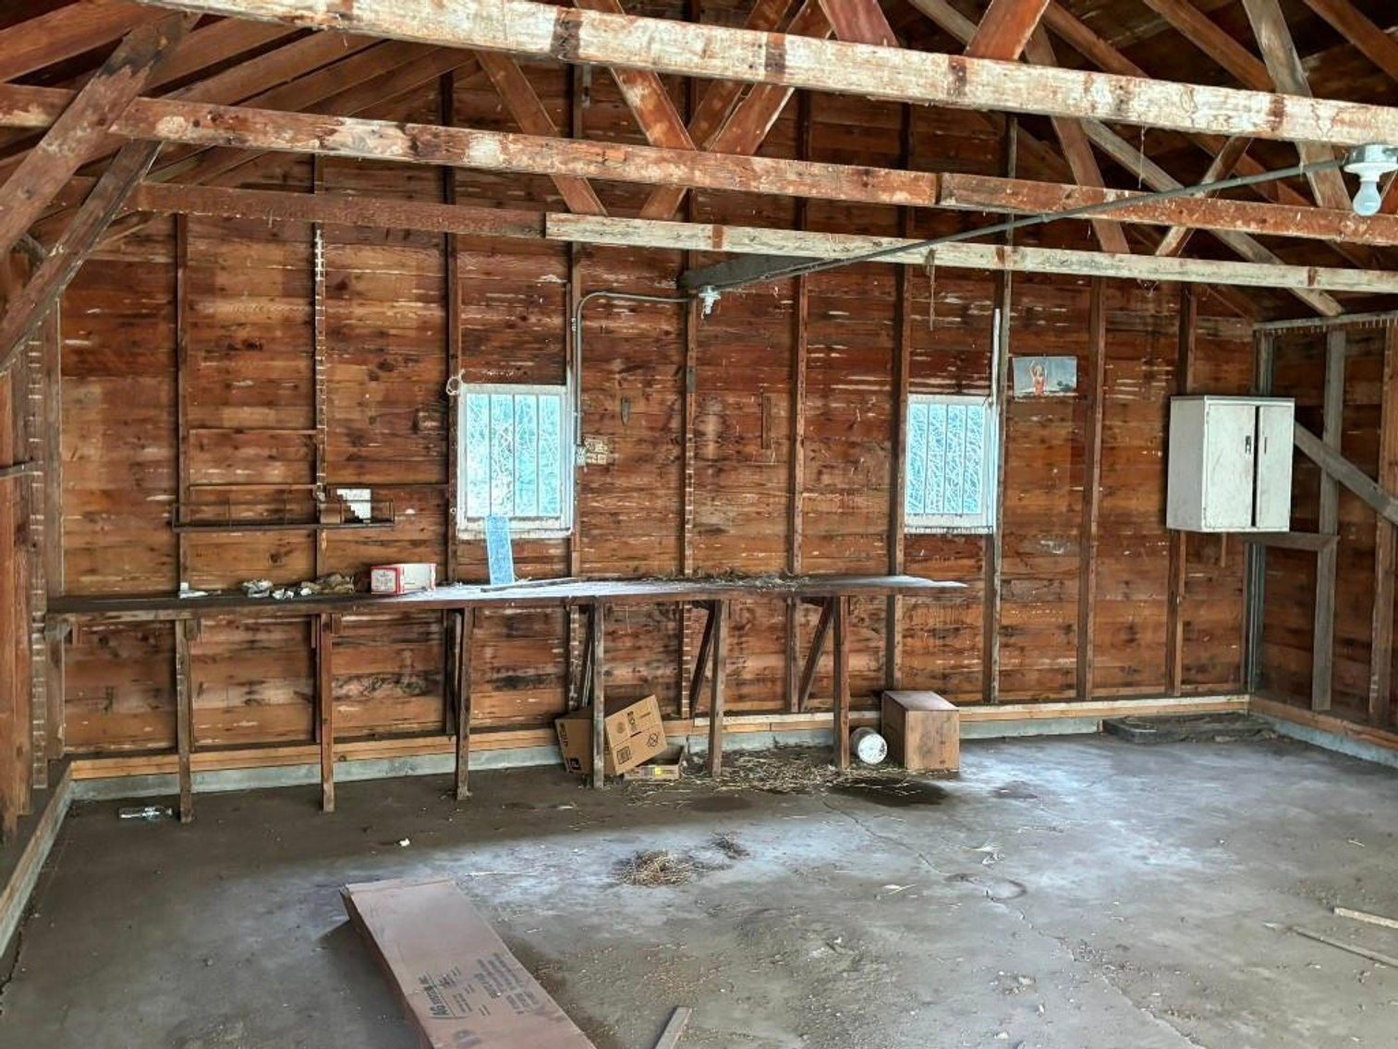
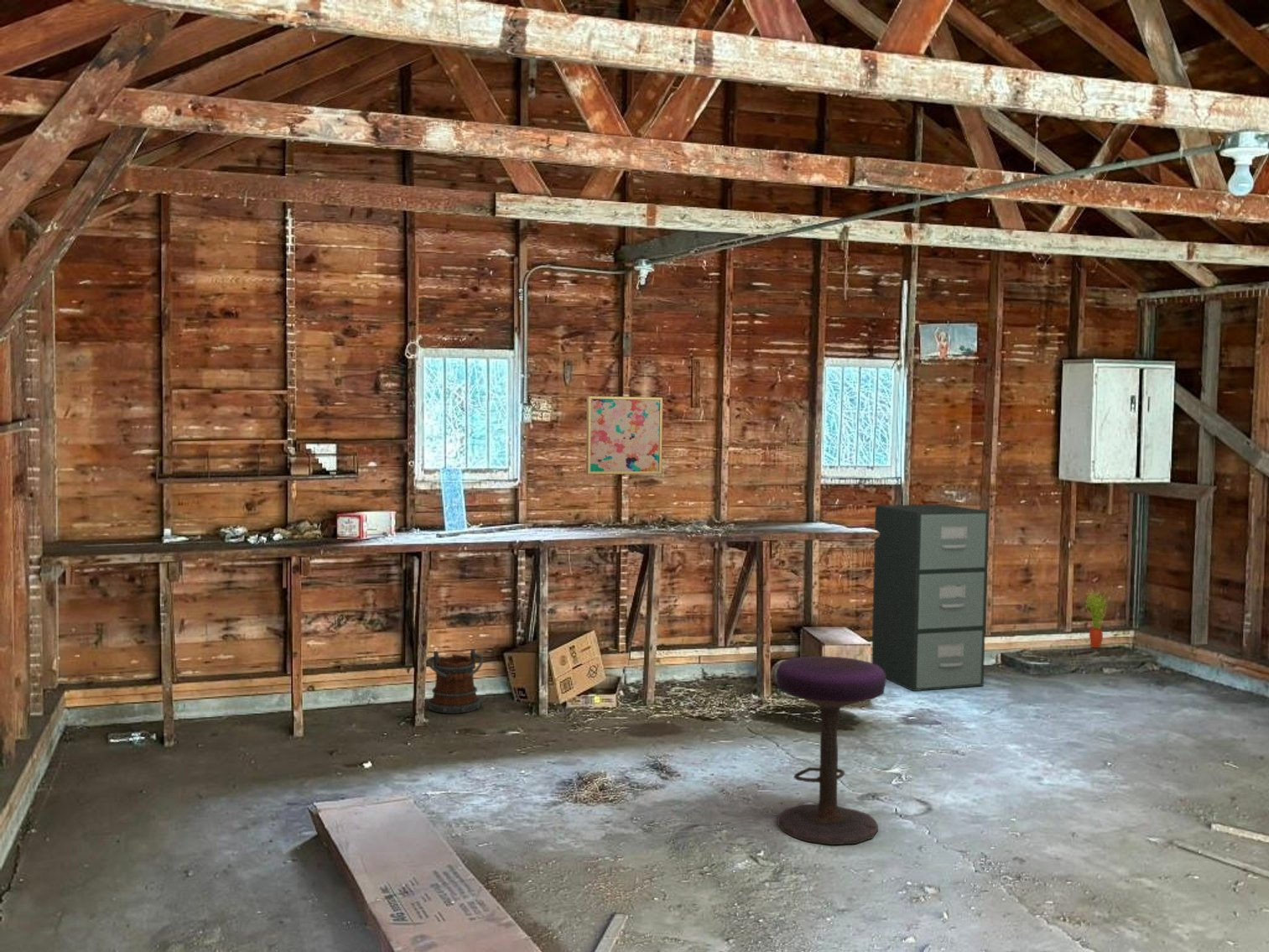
+ stool (829, 743)
+ filing cabinet (930, 594)
+ potted plant (1095, 618)
+ bucket (455, 678)
+ wall art (624, 435)
